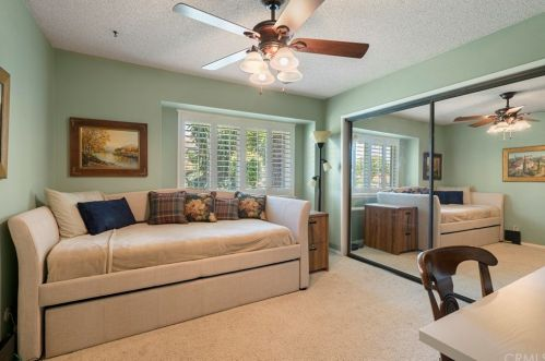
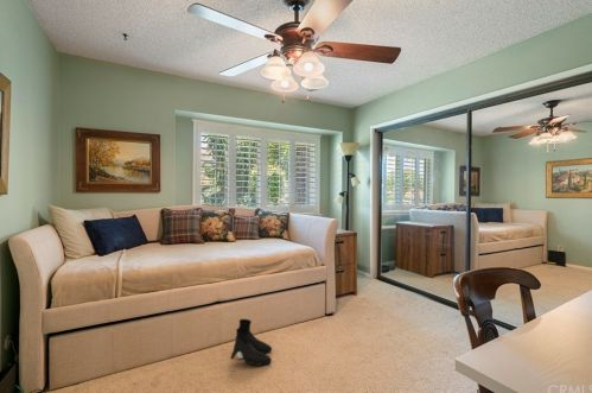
+ boots (252, 340)
